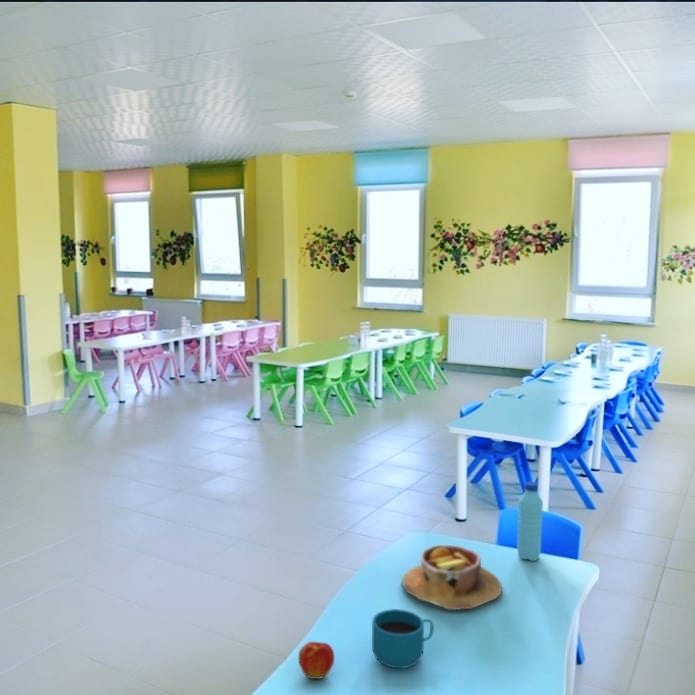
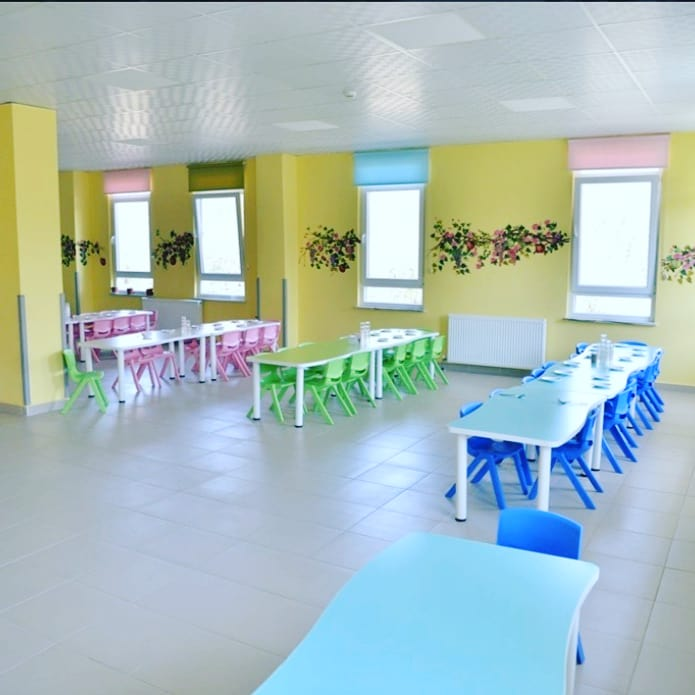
- cup (404, 638)
- bowl (451, 569)
- apple (316, 659)
- water bottle (530, 520)
